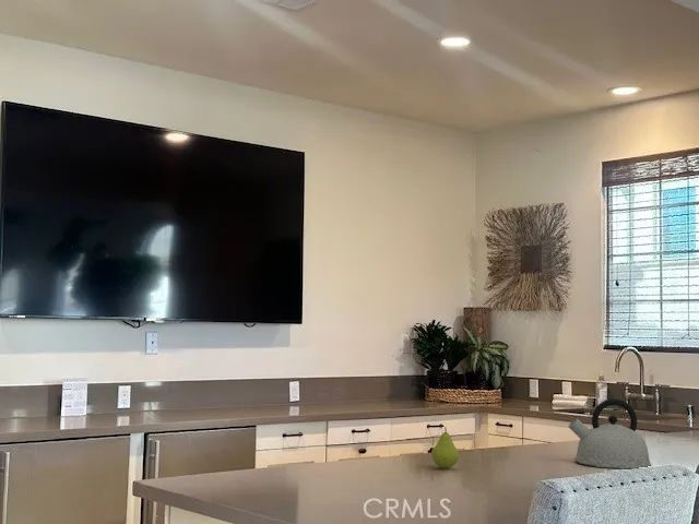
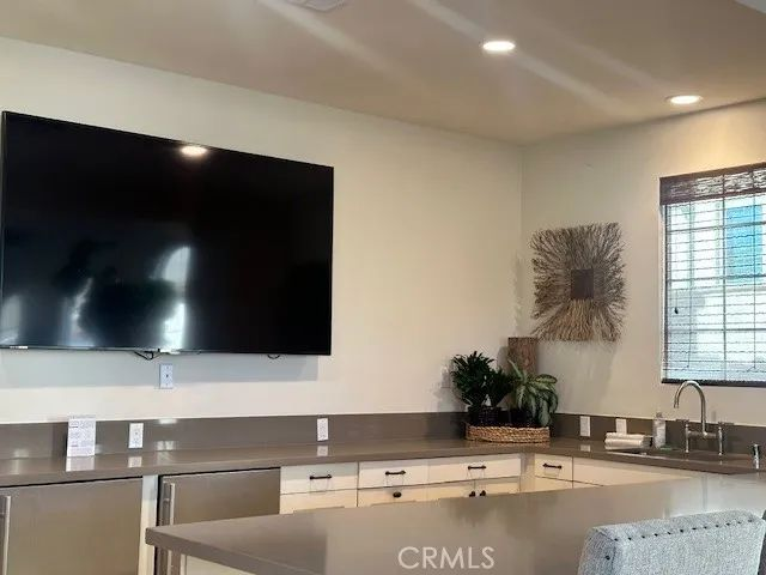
- fruit (445, 446)
- kettle (608, 430)
